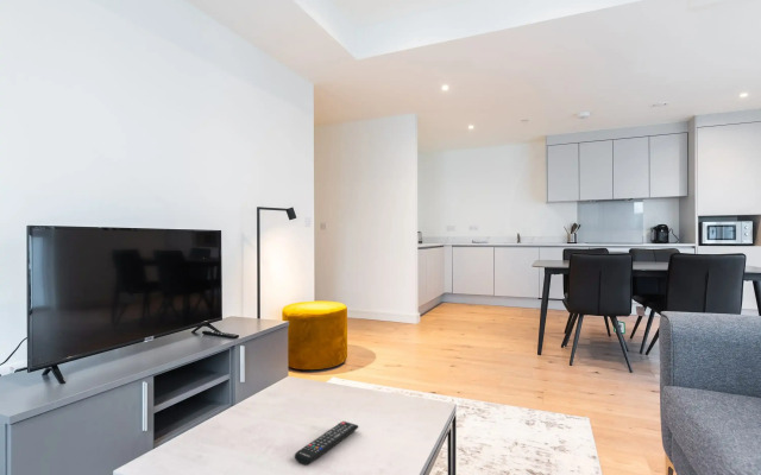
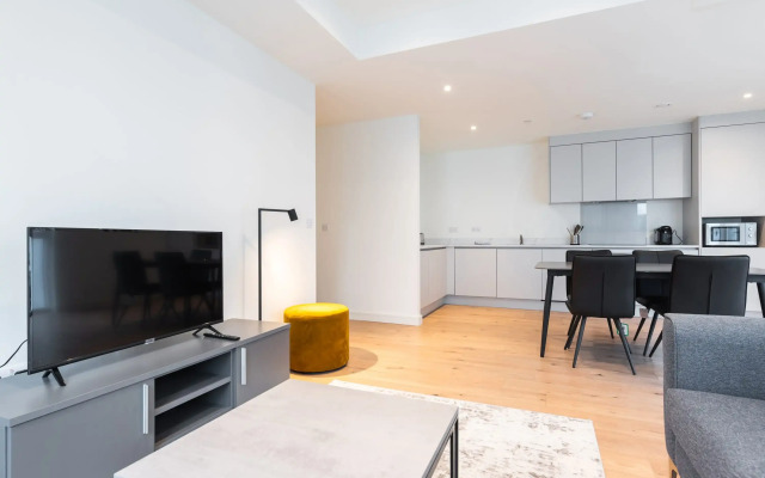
- remote control (328, 441)
